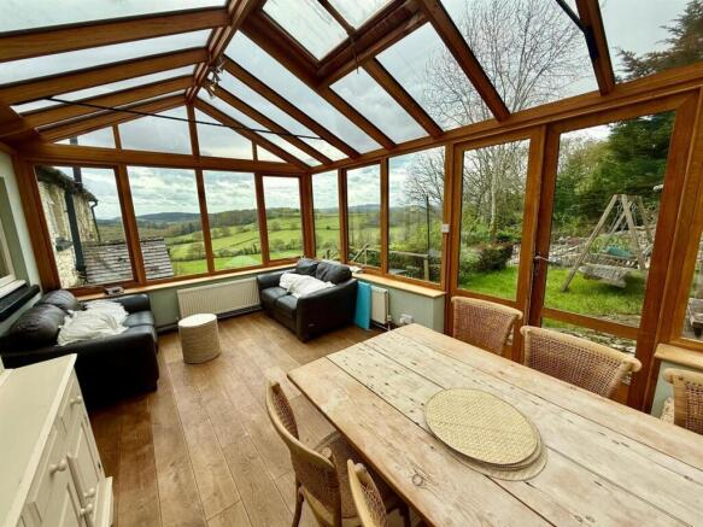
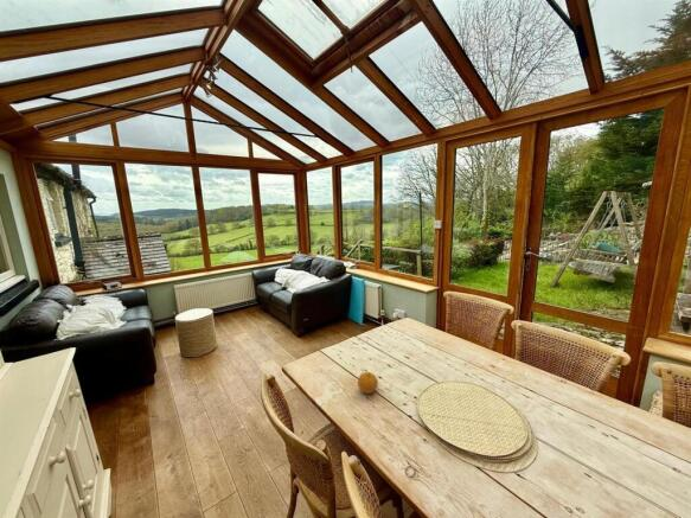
+ fruit (367, 380)
